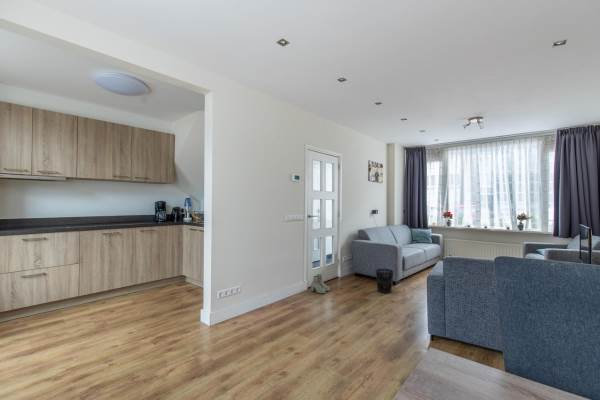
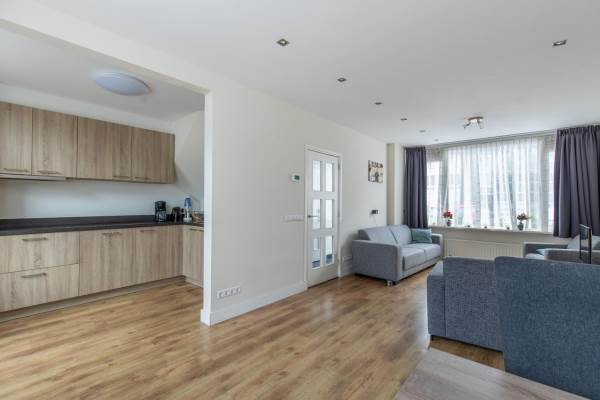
- boots (320, 283)
- wastebasket (384, 280)
